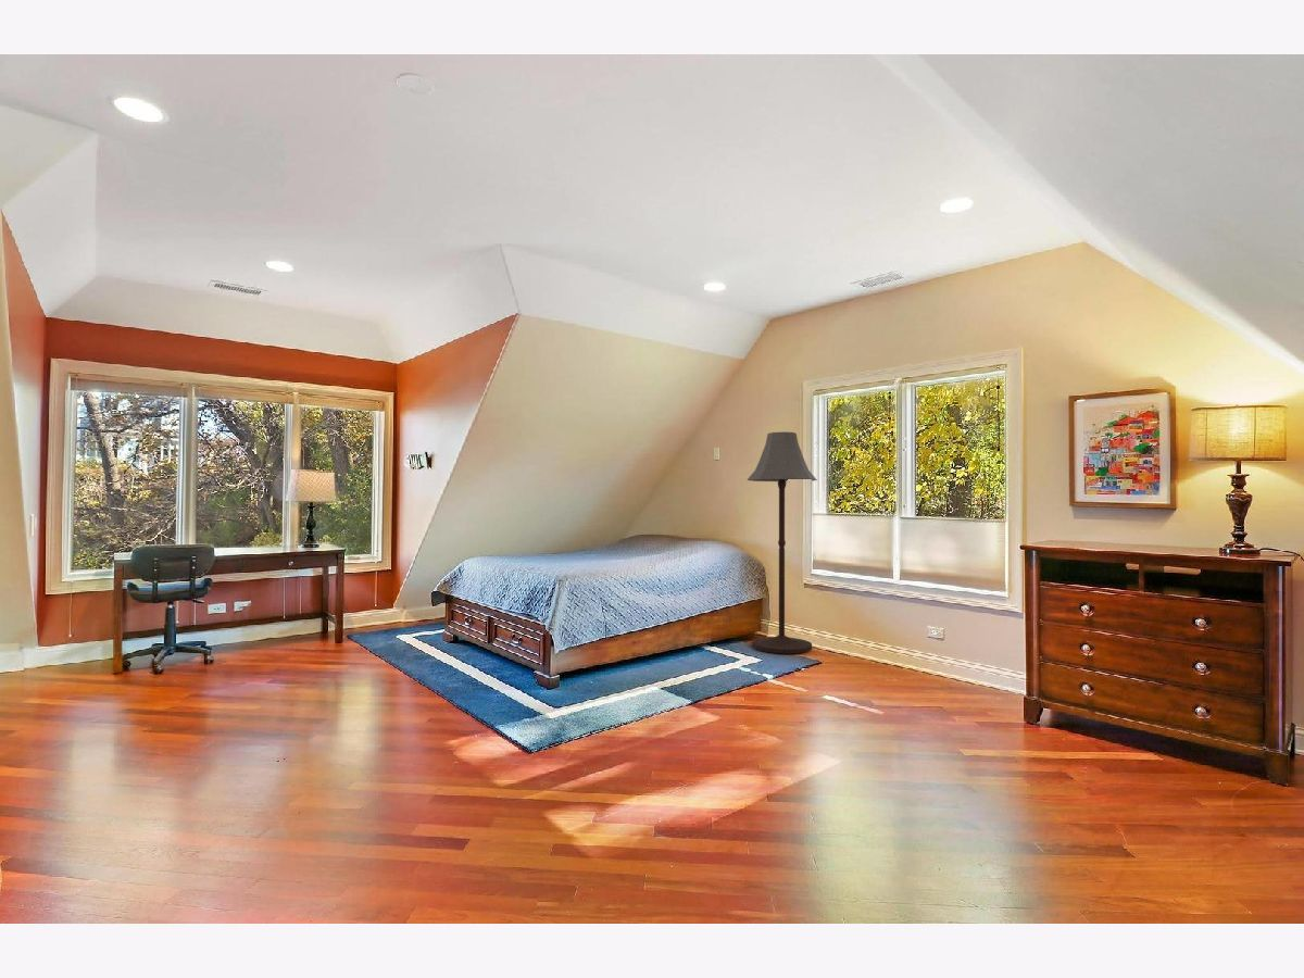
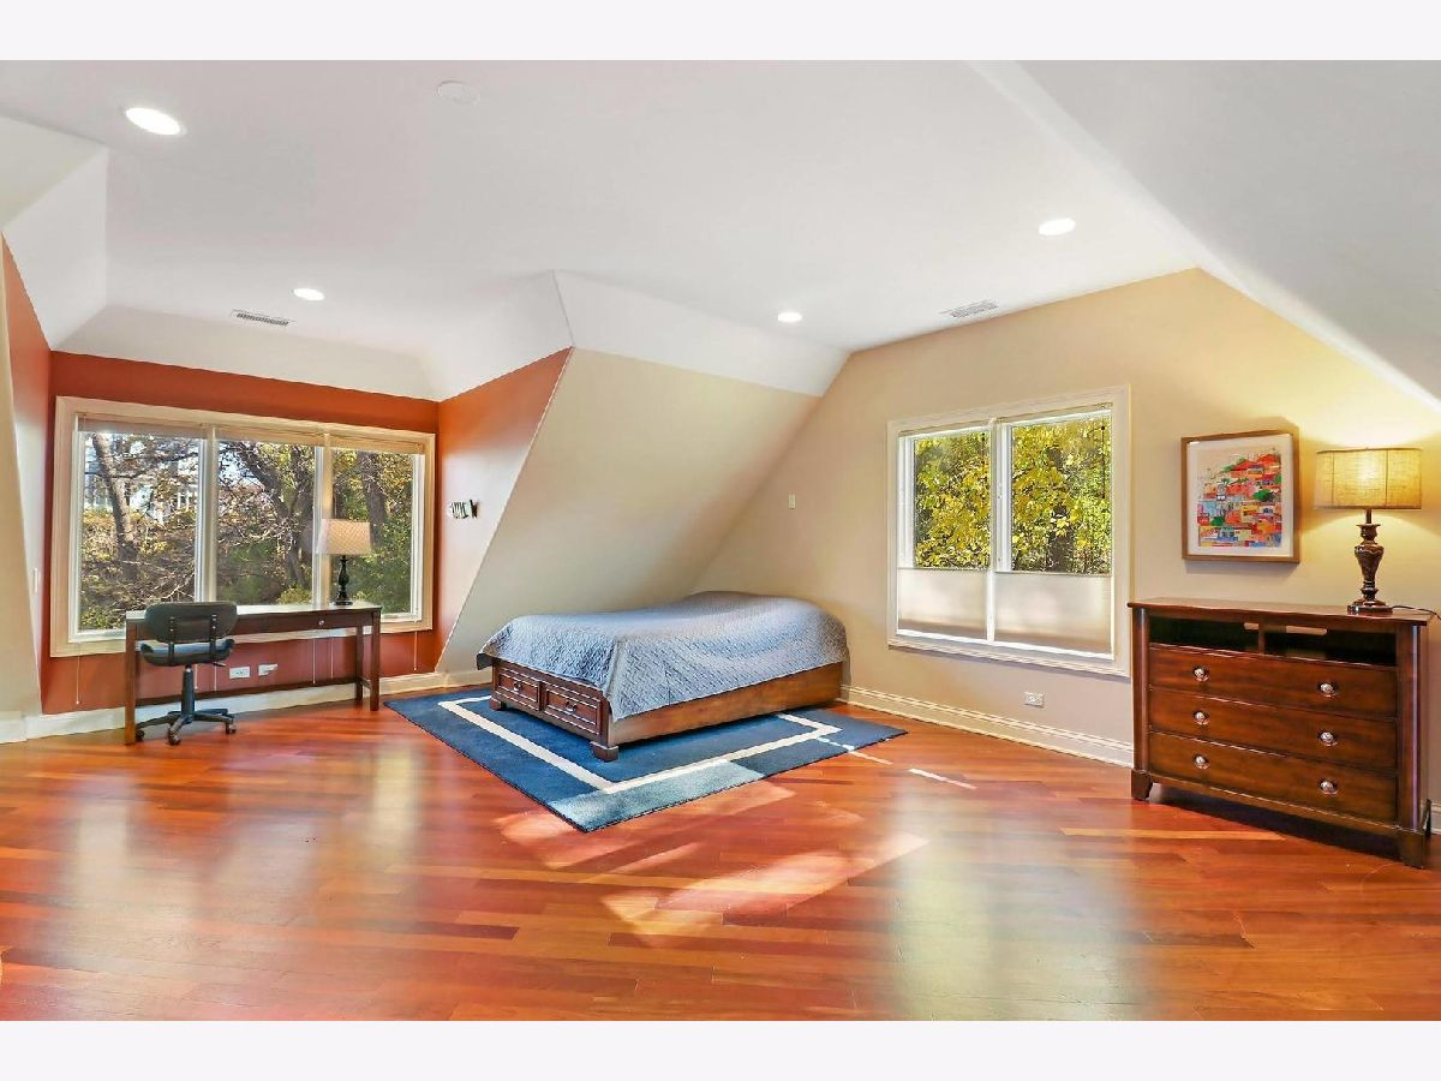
- floor lamp (781, 539)
